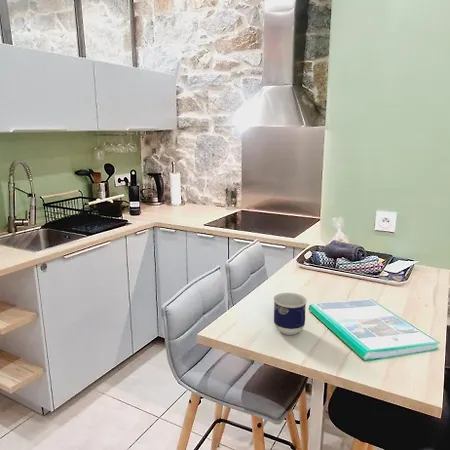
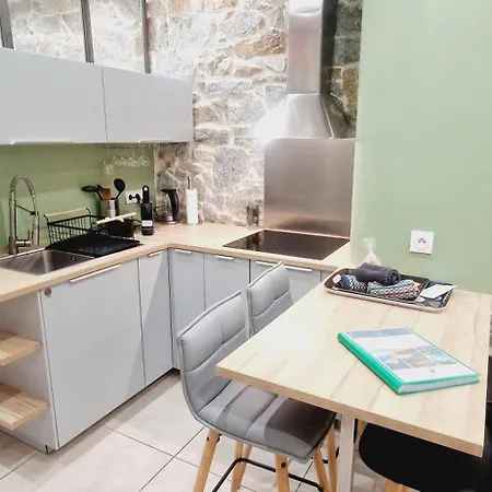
- cup (292, 316)
